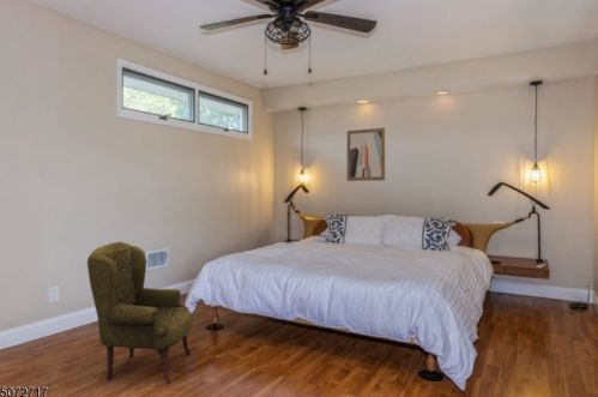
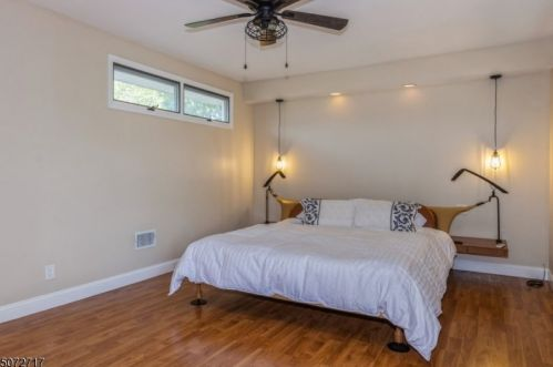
- armchair (147, 305)
- wall art (366, 155)
